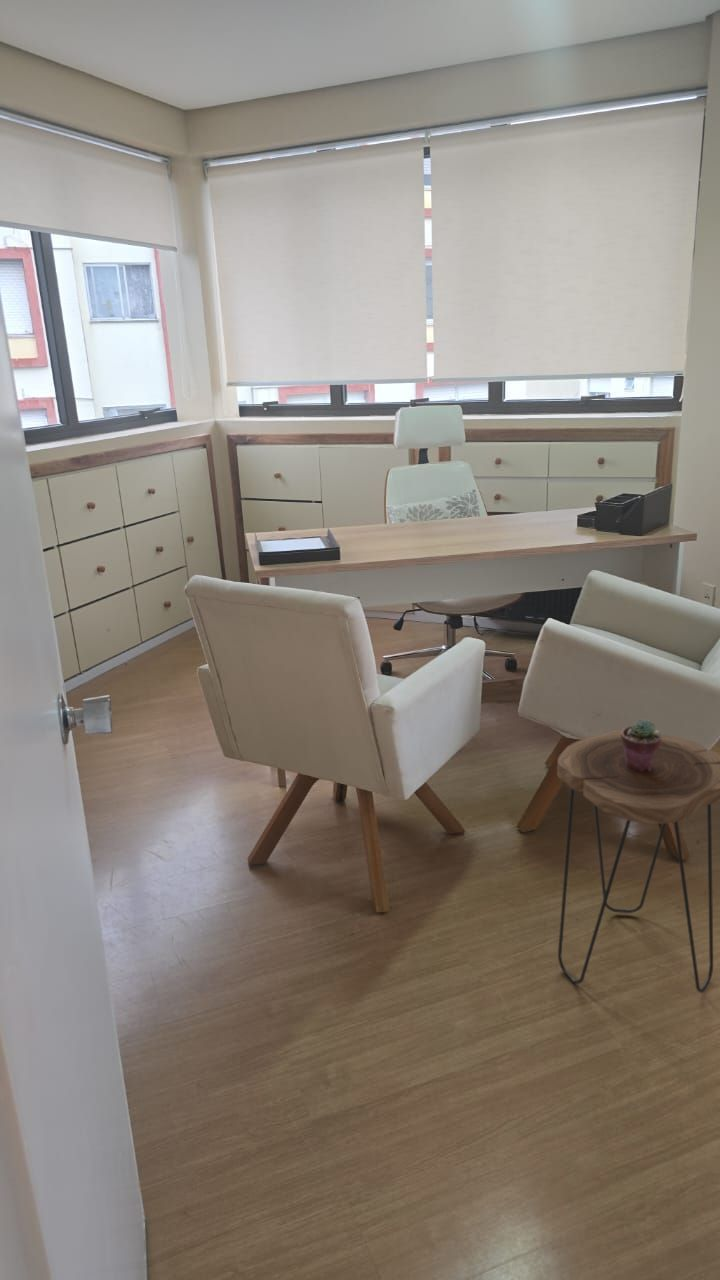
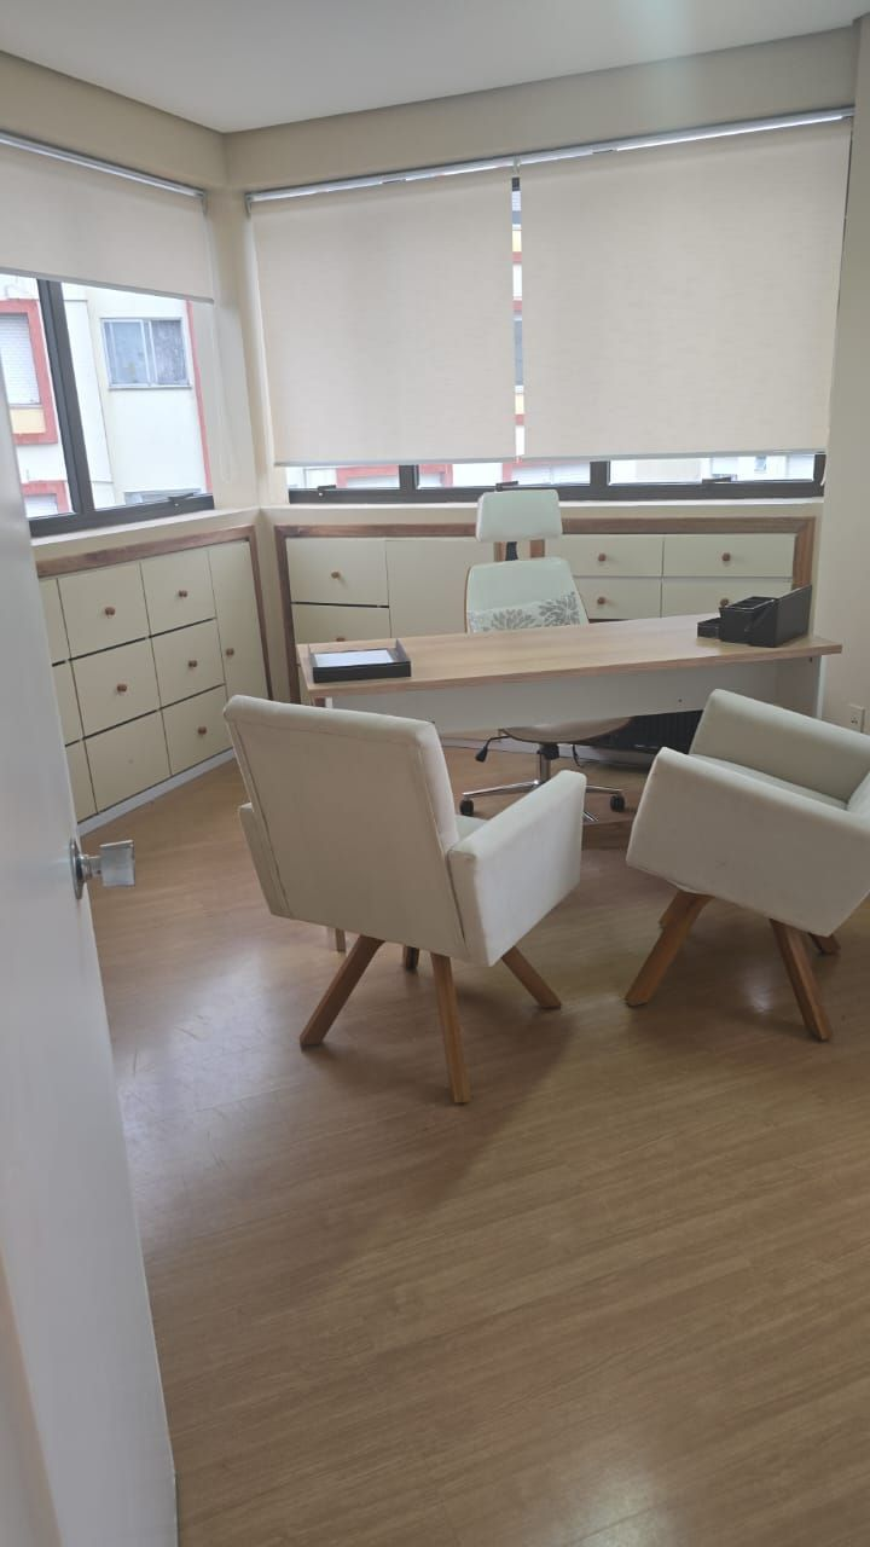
- potted succulent (640, 742)
- side table (649, 870)
